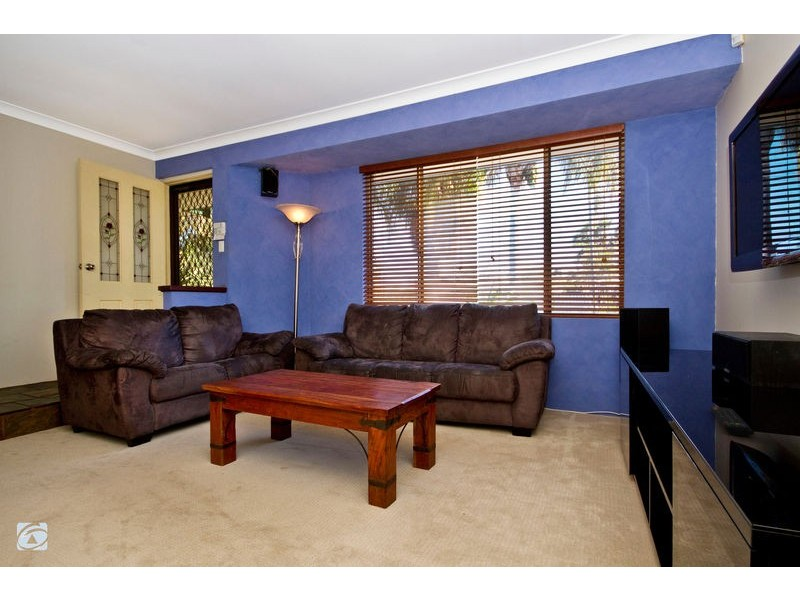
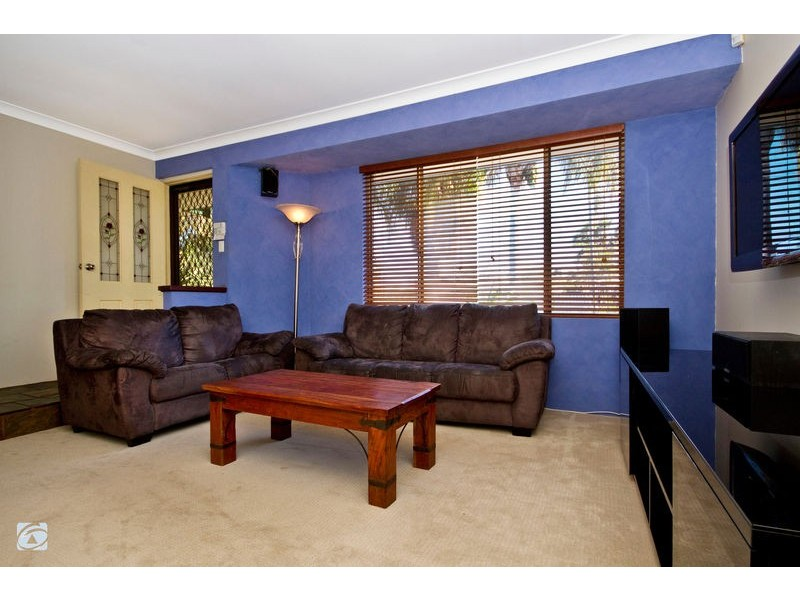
- remote control (729, 420)
